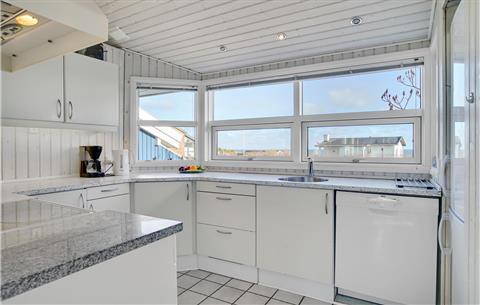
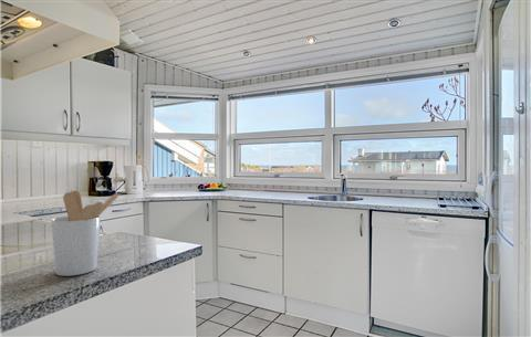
+ utensil holder (88, 229)
